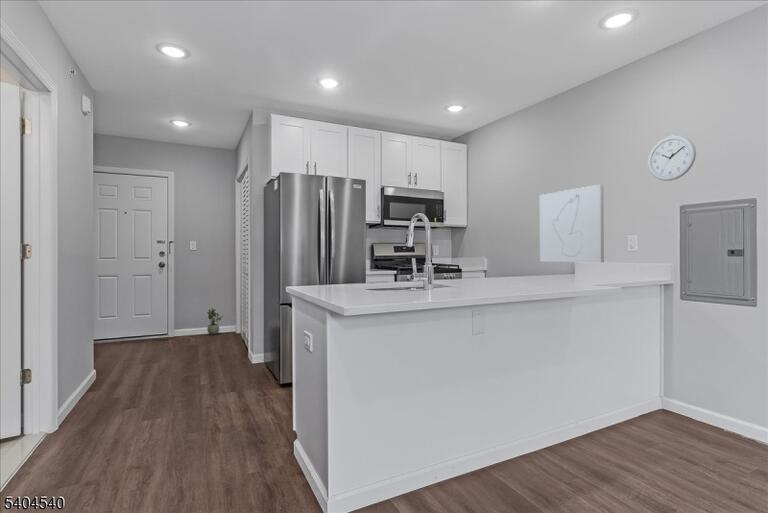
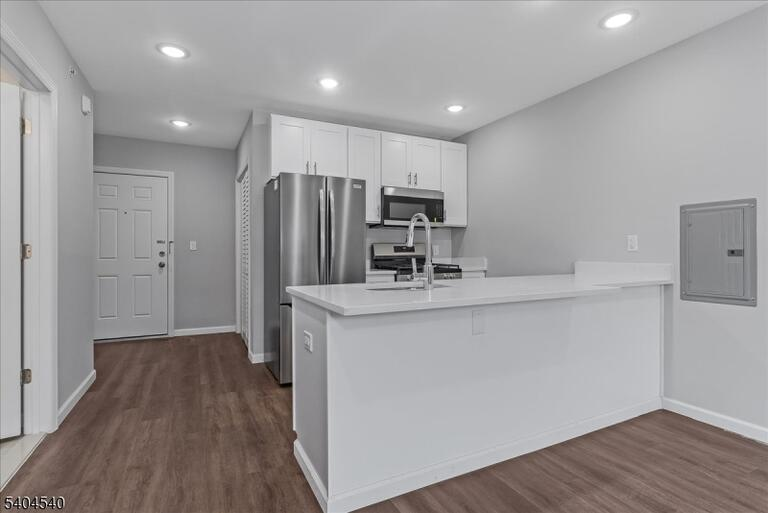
- potted plant (214, 321)
- wall art (569, 226)
- wall clock (670, 158)
